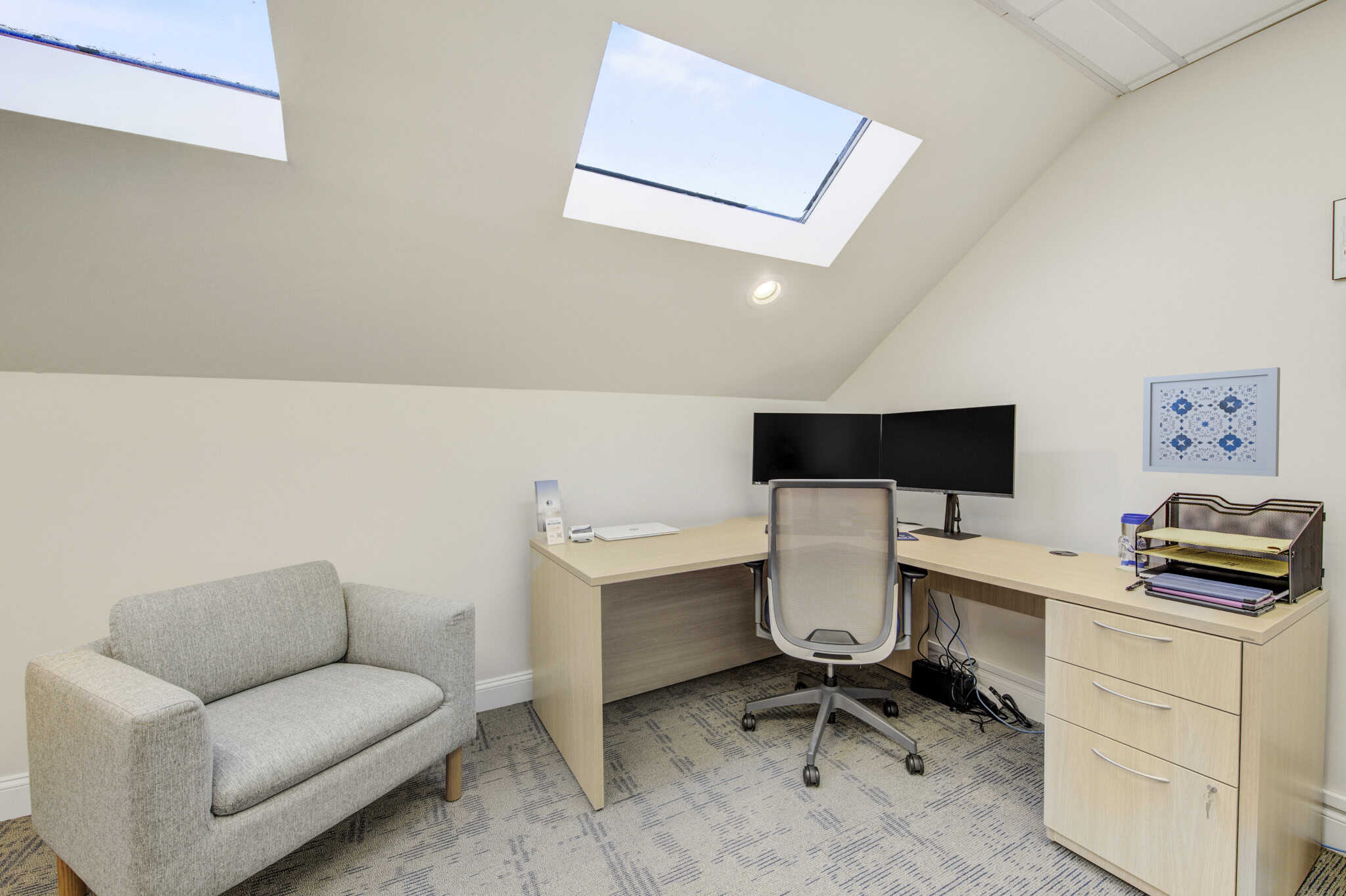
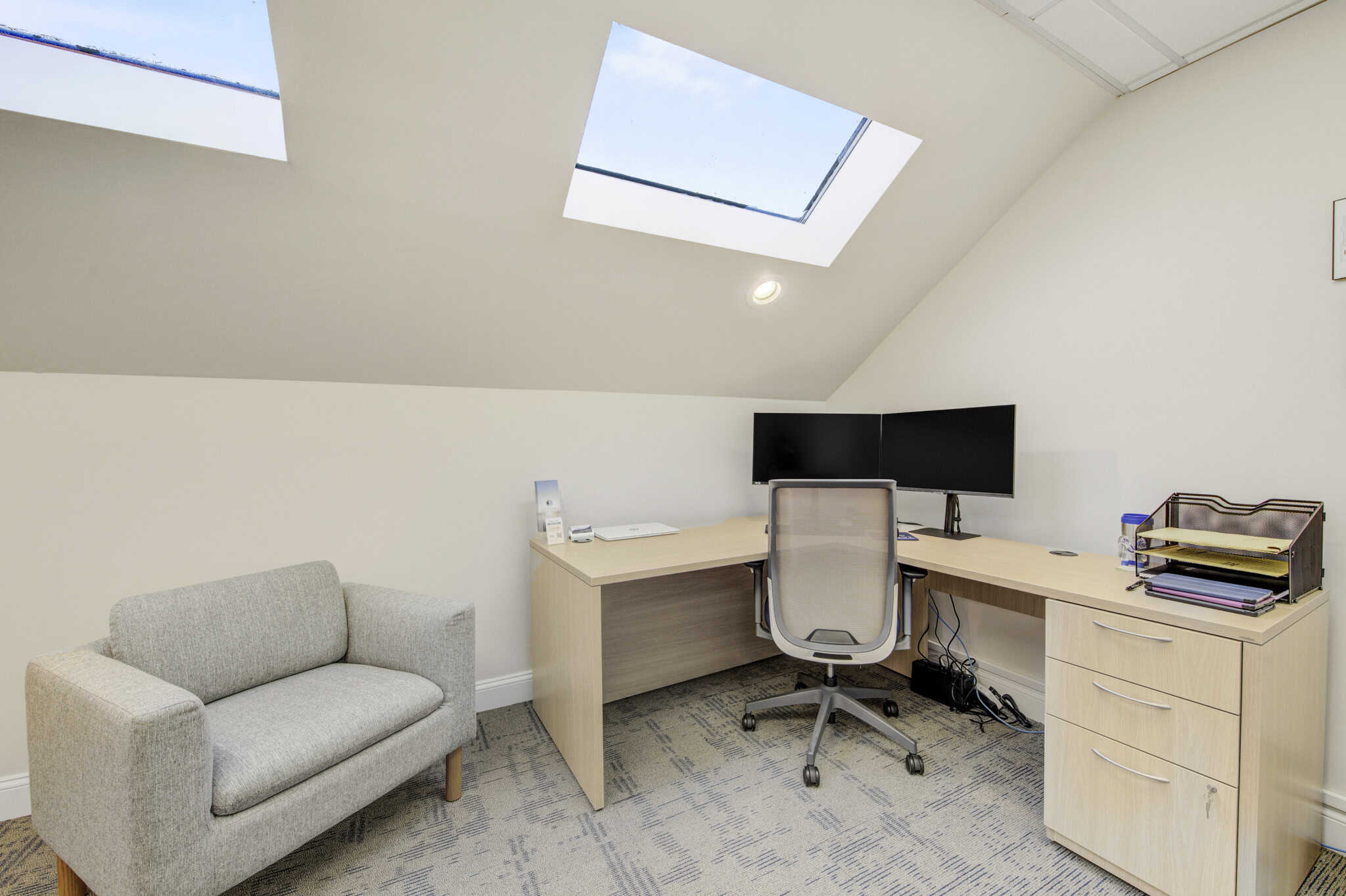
- wall art (1206, 423)
